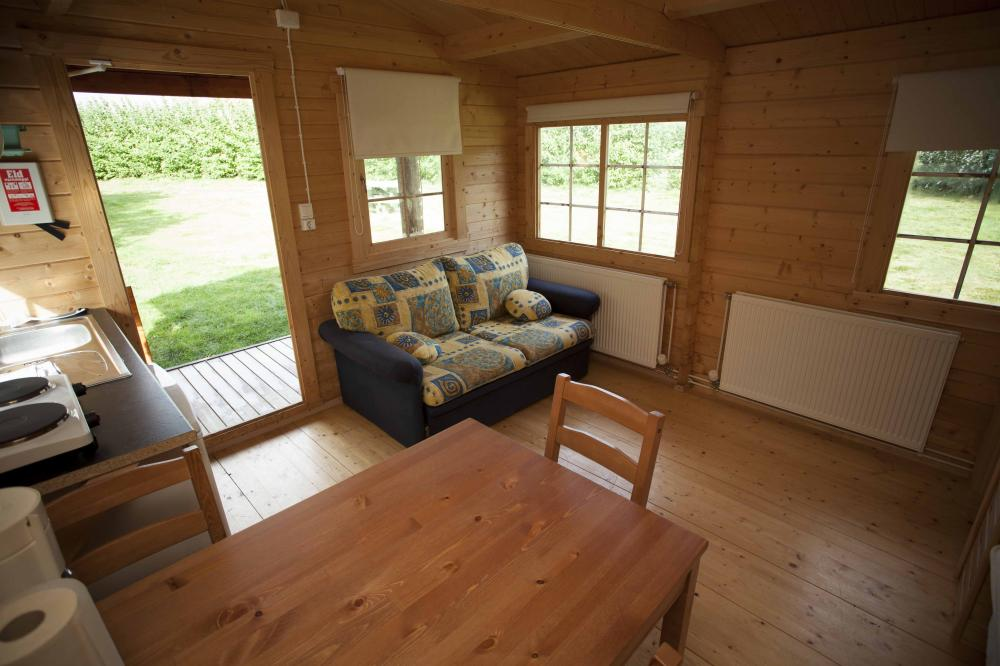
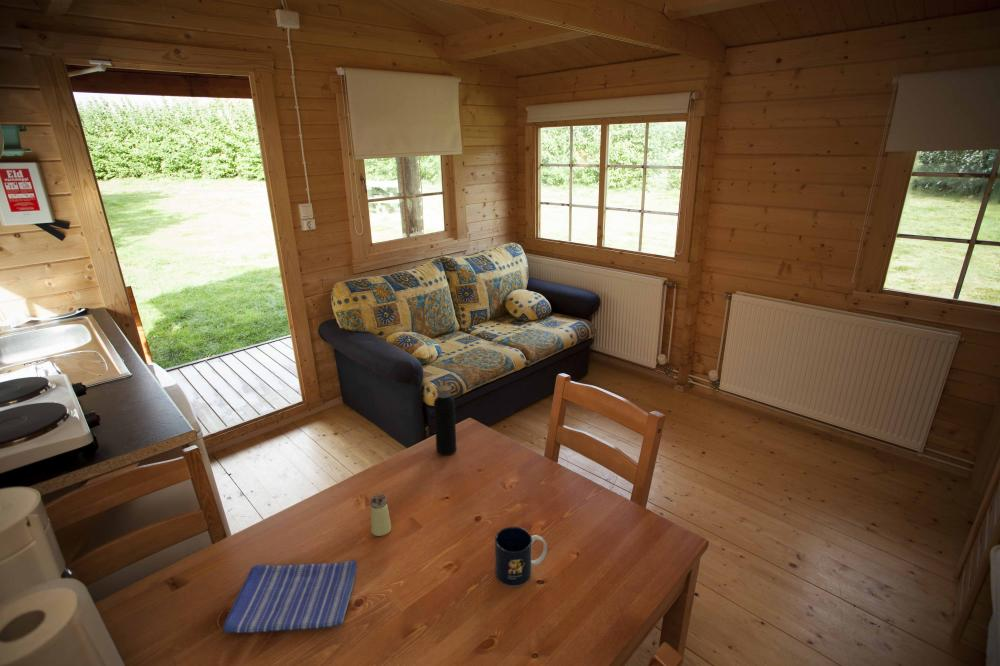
+ water bottle (444, 416)
+ mug (521, 554)
+ saltshaker (379, 514)
+ dish towel (294, 593)
